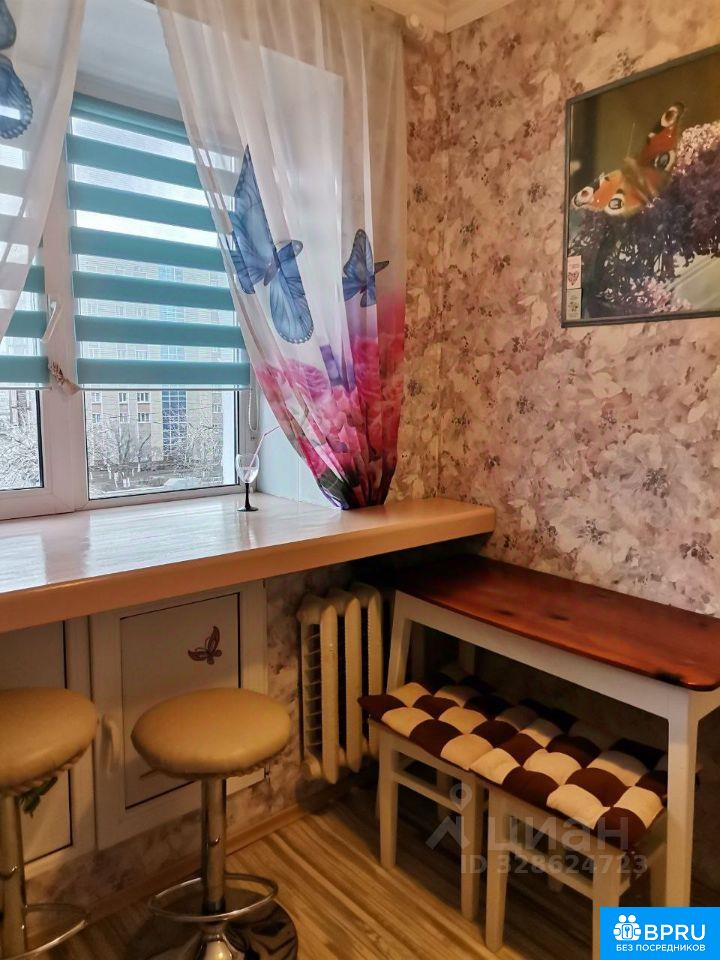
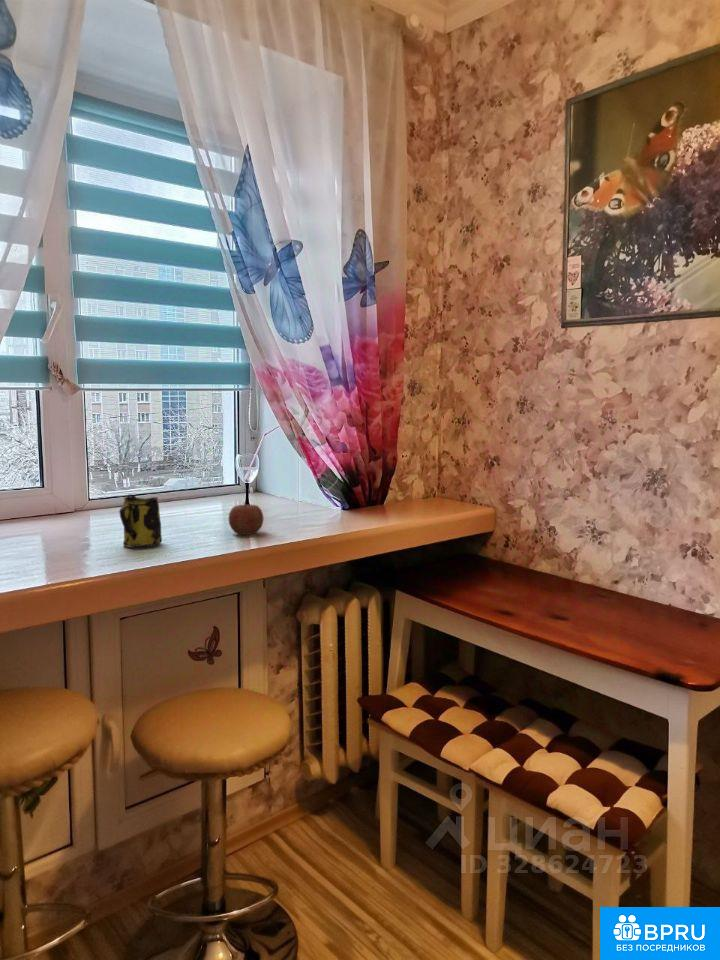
+ apple (246, 517)
+ mug (140, 521)
